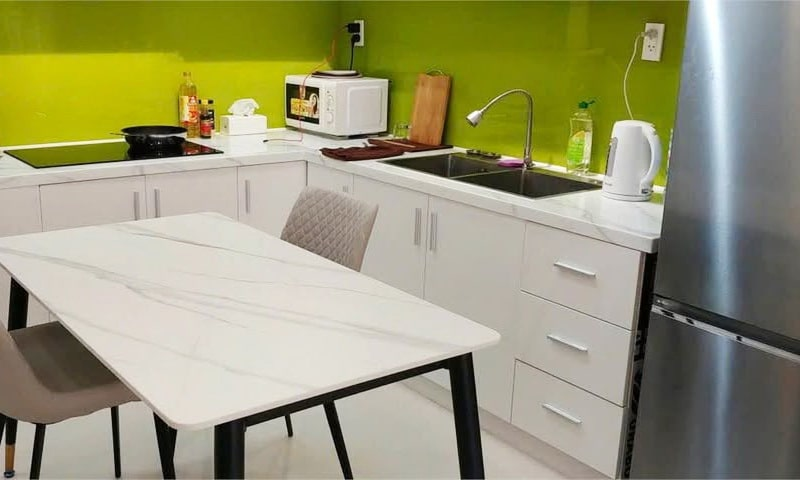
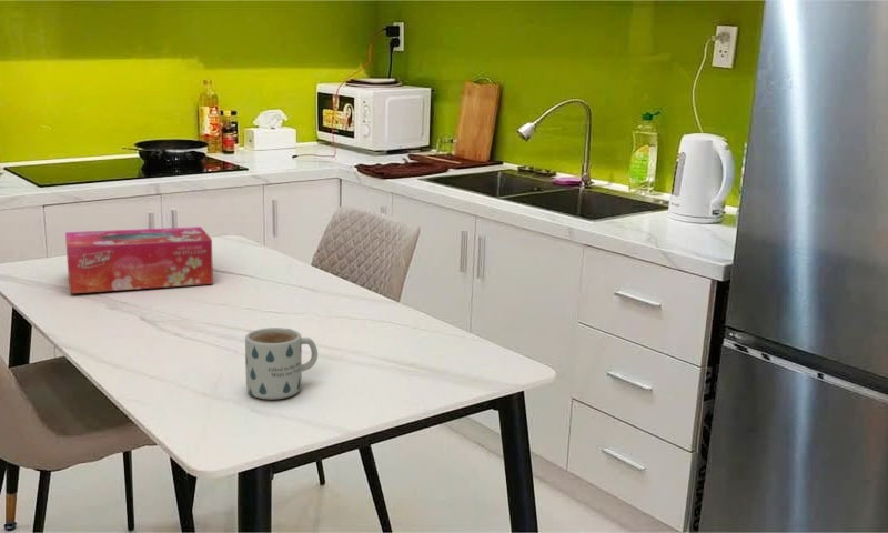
+ mug (283, 361)
+ tissue box (139, 258)
